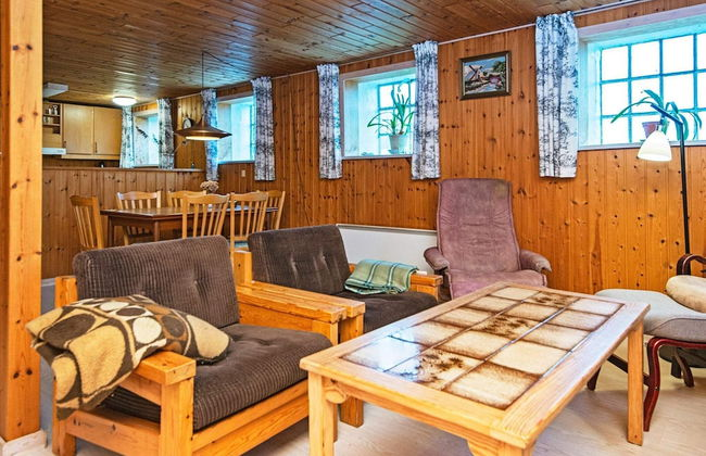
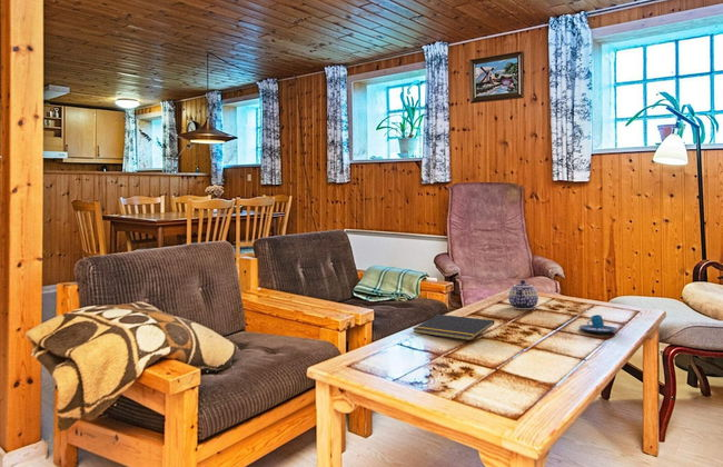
+ teapot (523, 294)
+ notepad (453, 326)
+ mug (597, 322)
